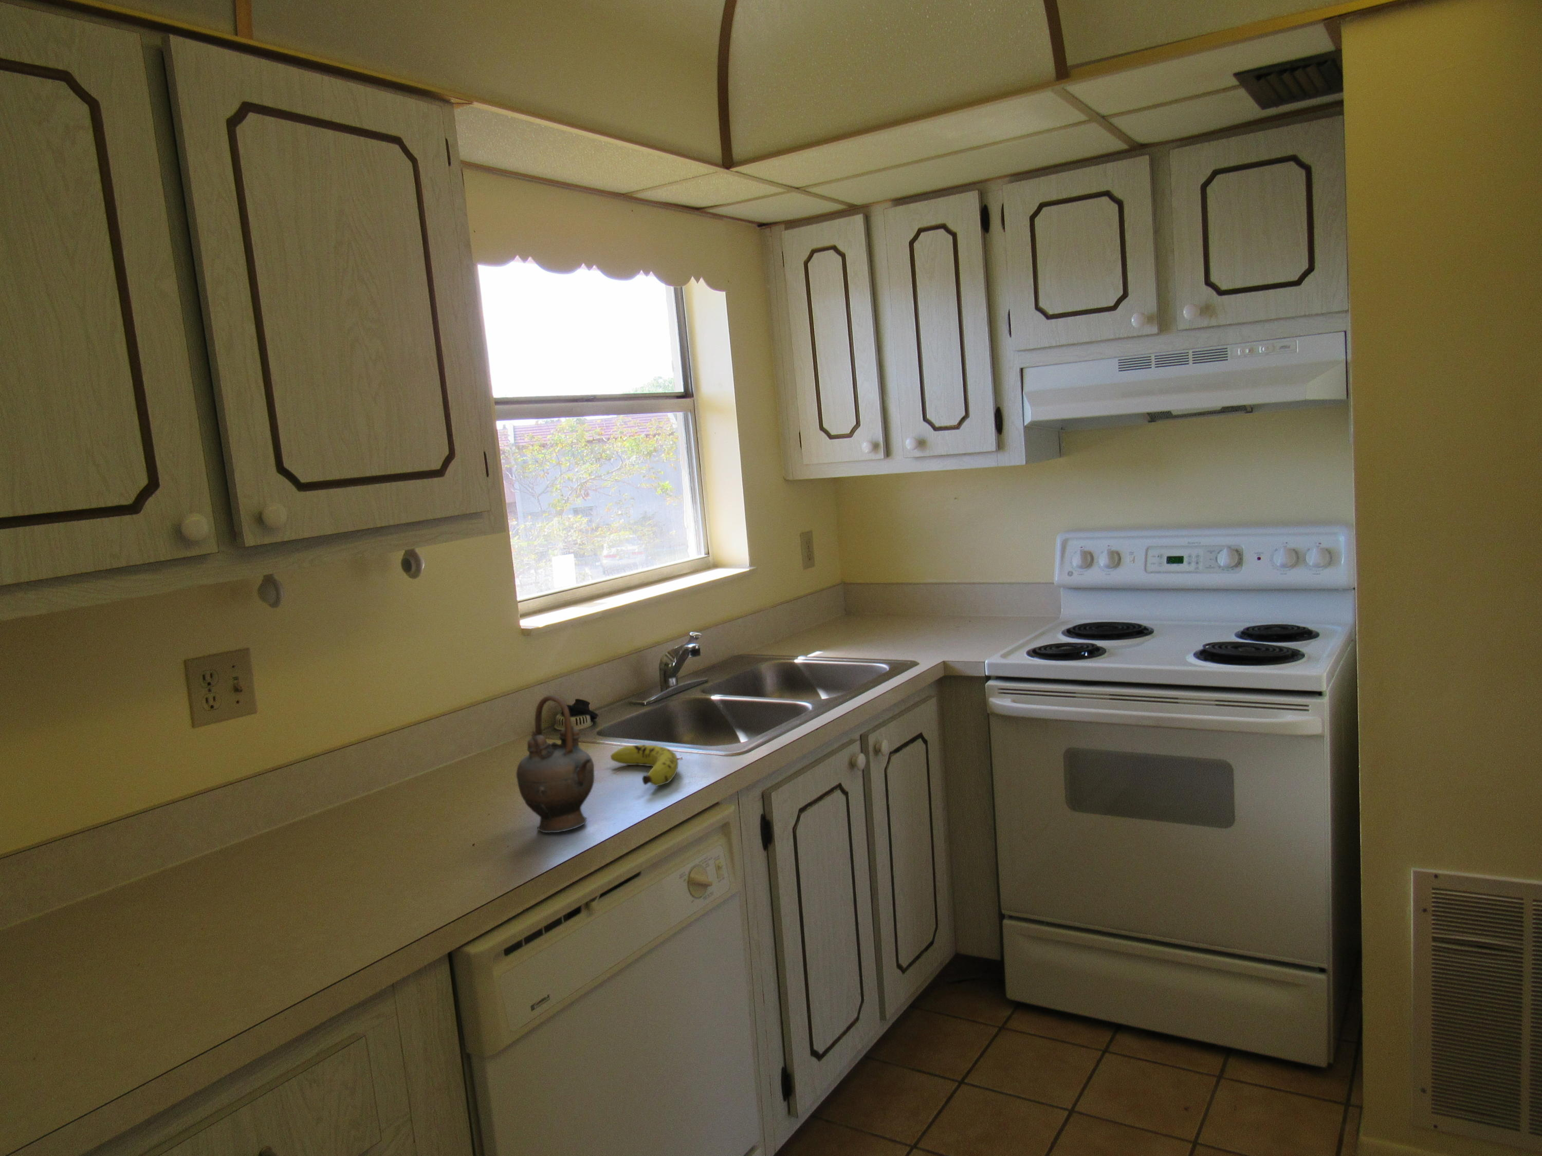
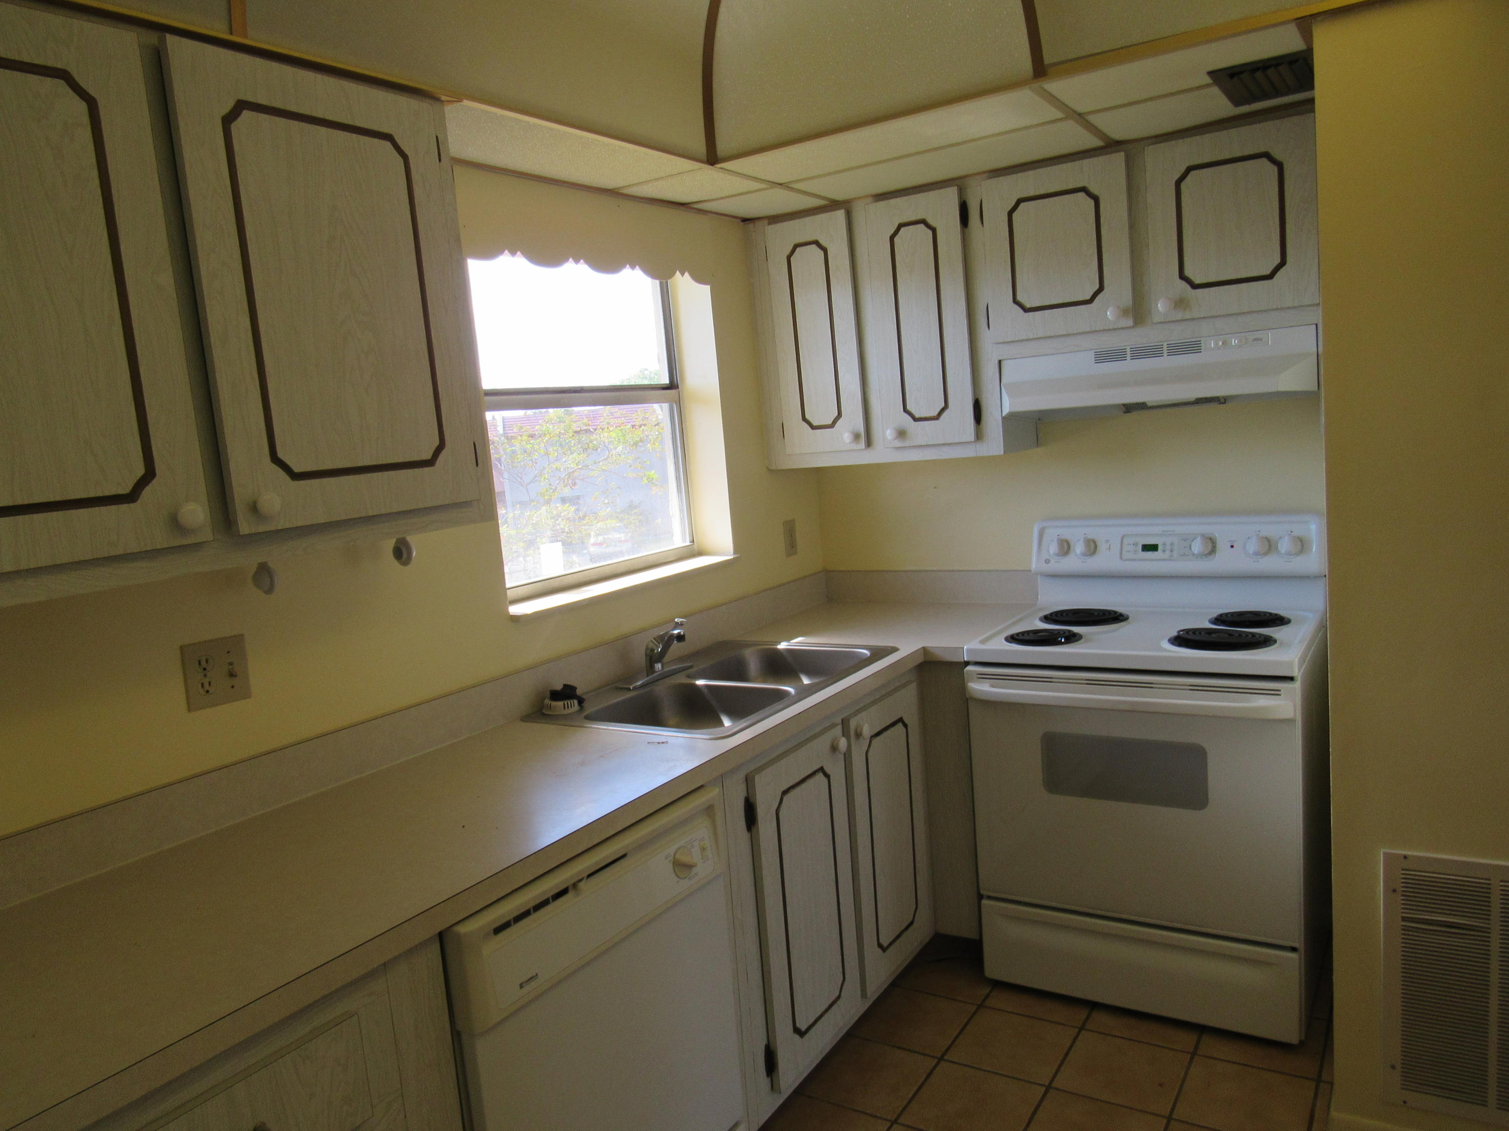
- teapot (560, 763)
- fruit (639, 765)
